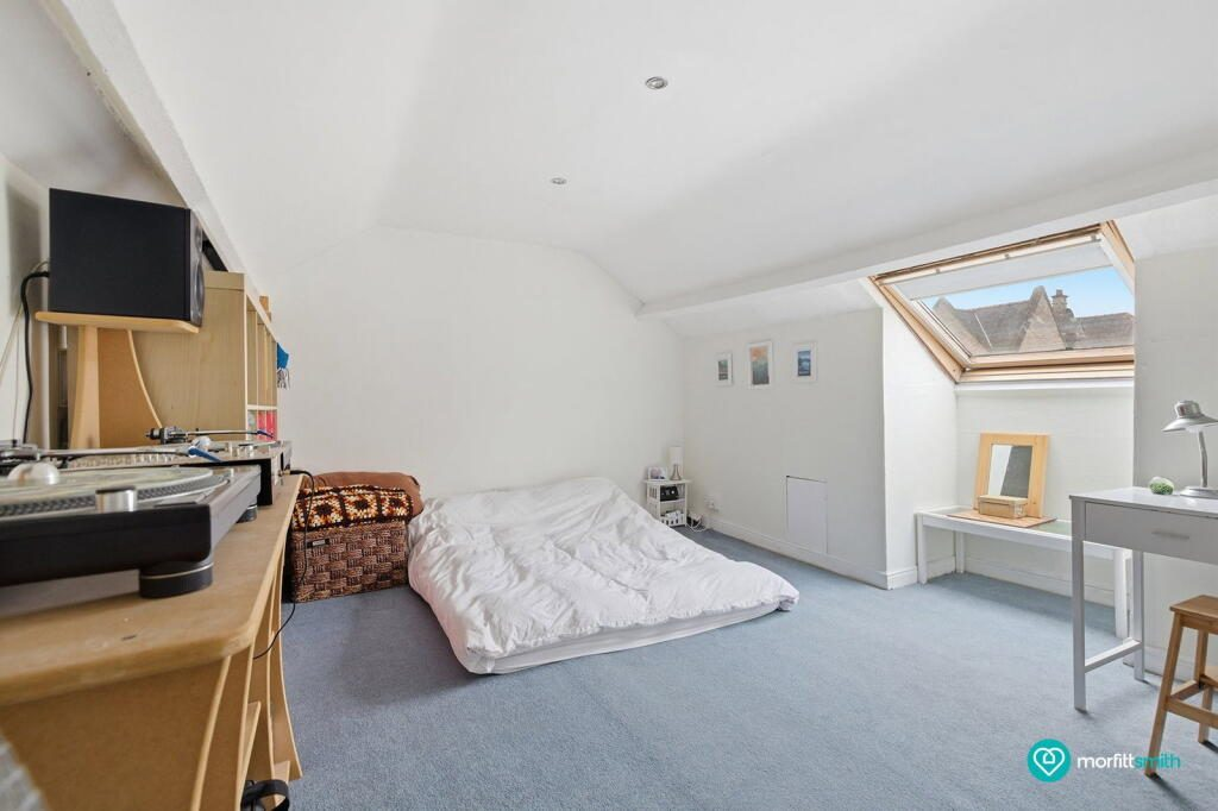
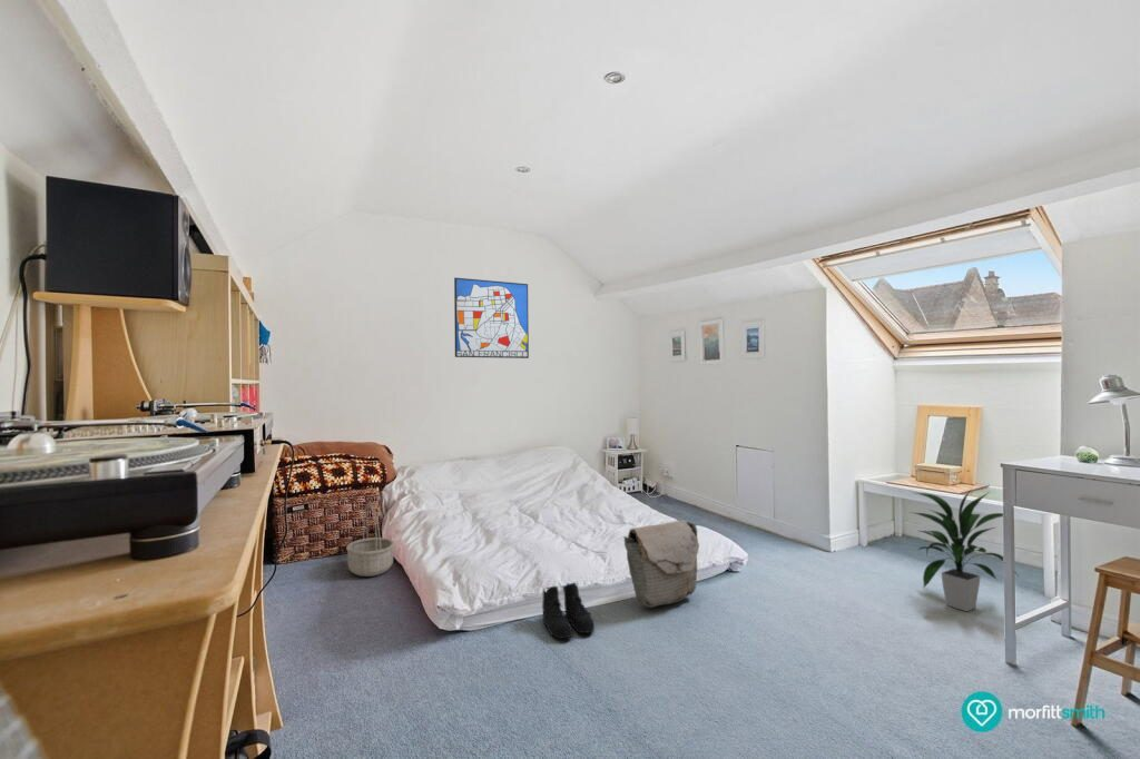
+ wall art (492, 318)
+ indoor plant (955, 545)
+ bag (664, 564)
+ basket (370, 538)
+ boots (567, 607)
